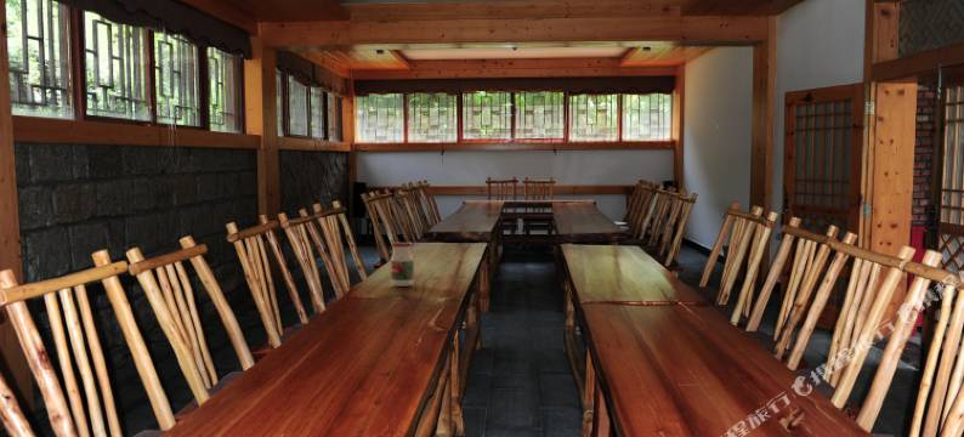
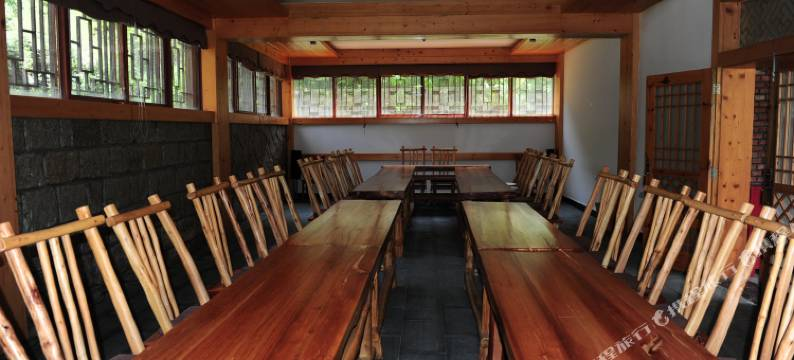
- jar (402, 263)
